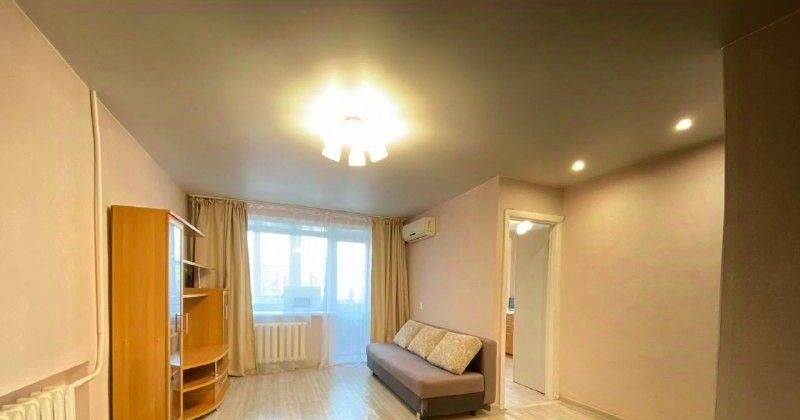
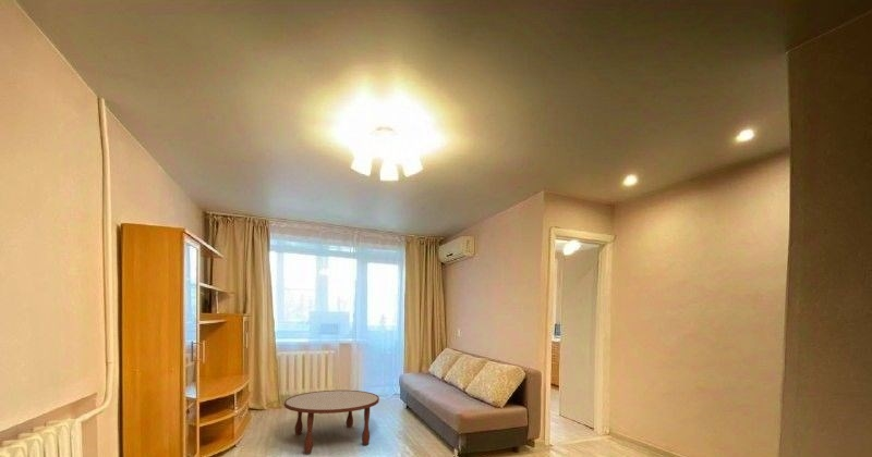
+ coffee table (331, 412)
